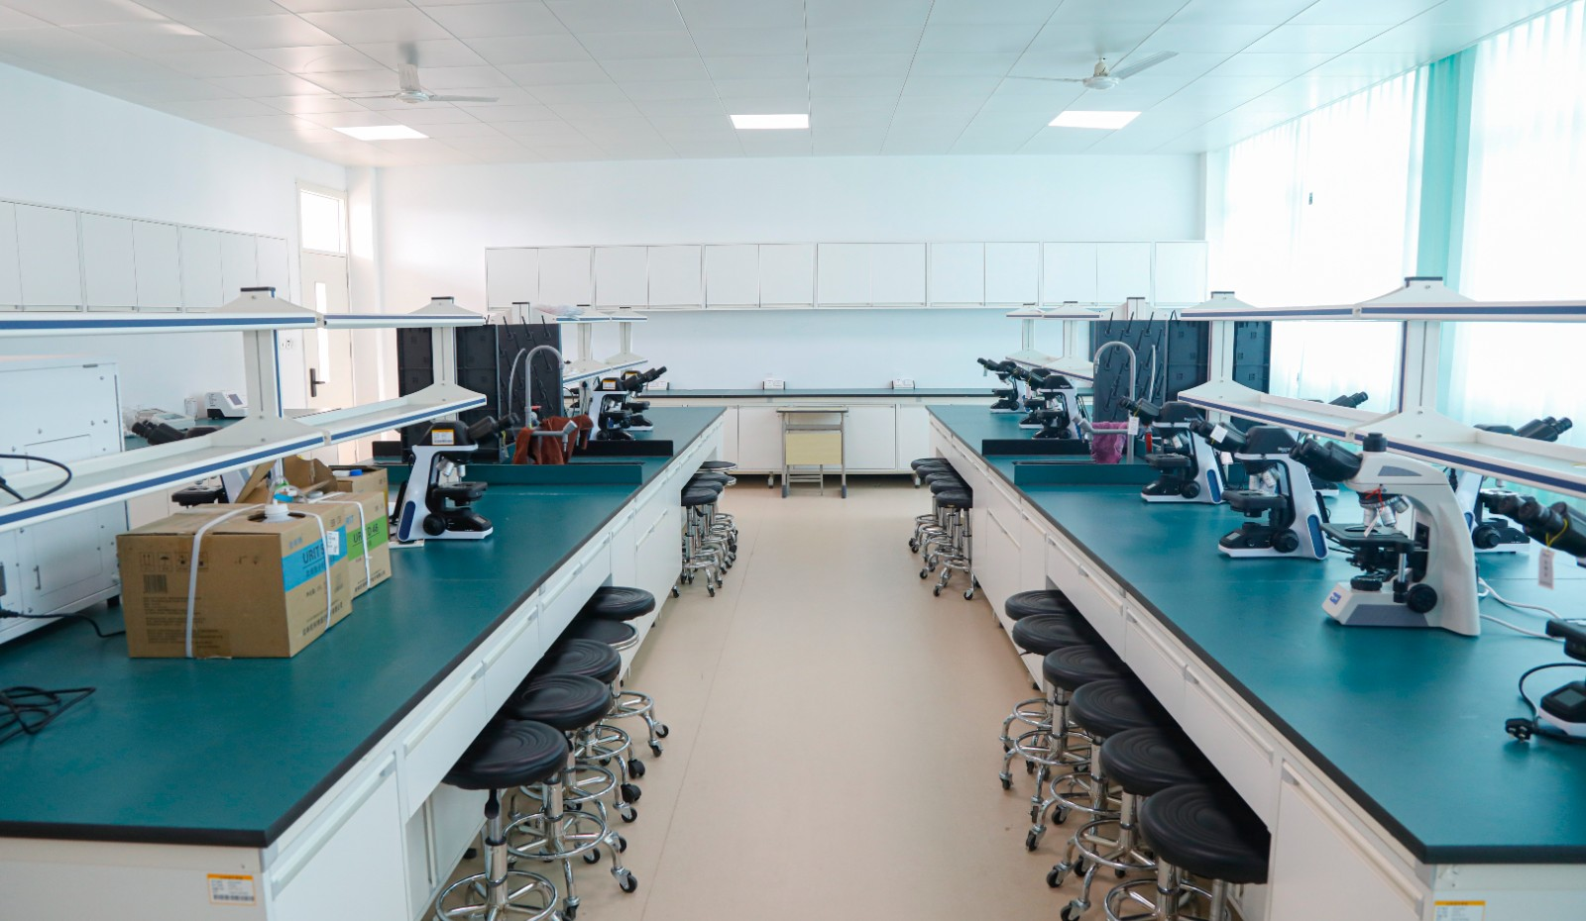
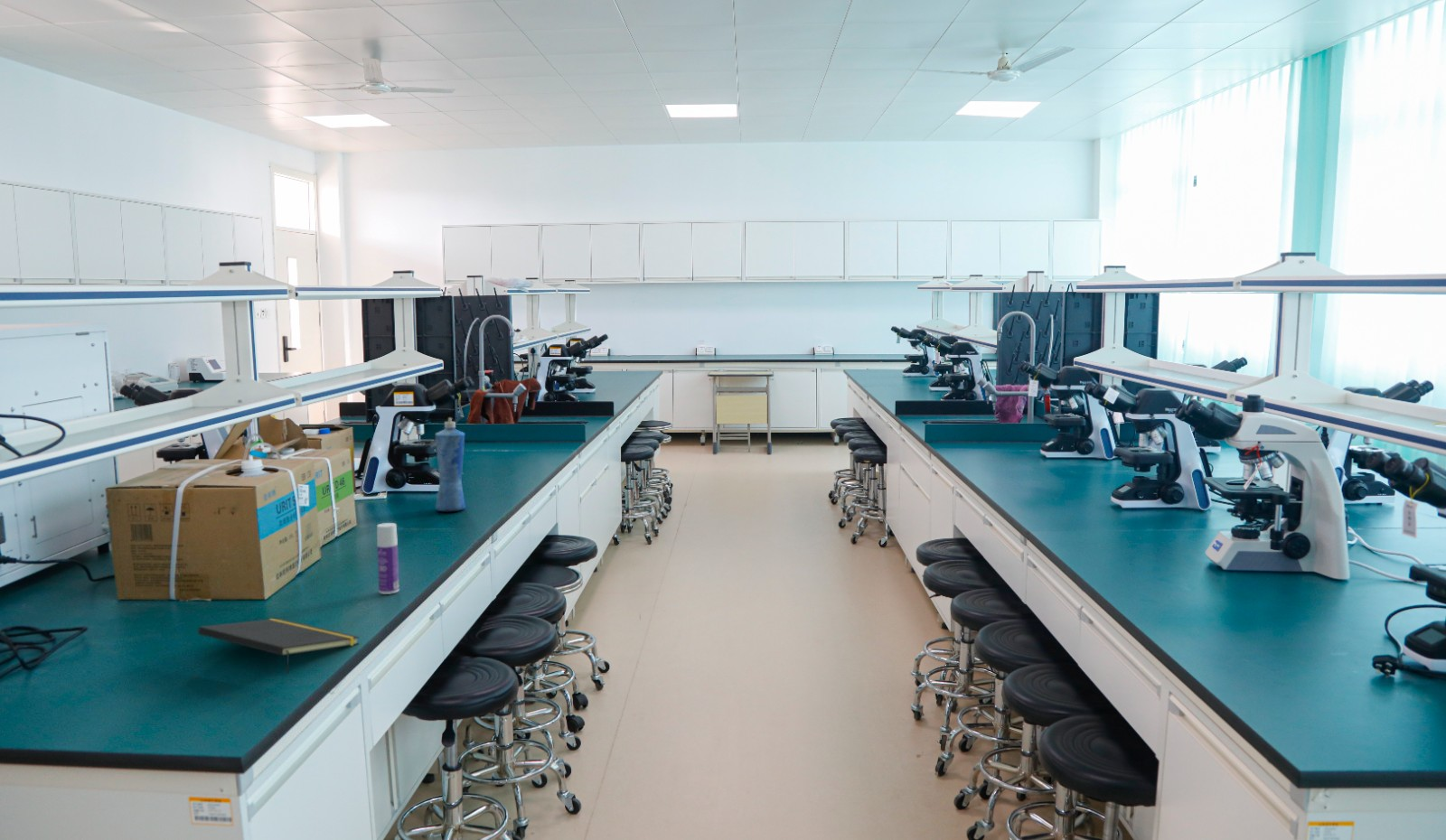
+ notepad (279, 635)
+ squeeze bottle (450, 463)
+ bottle (388, 558)
